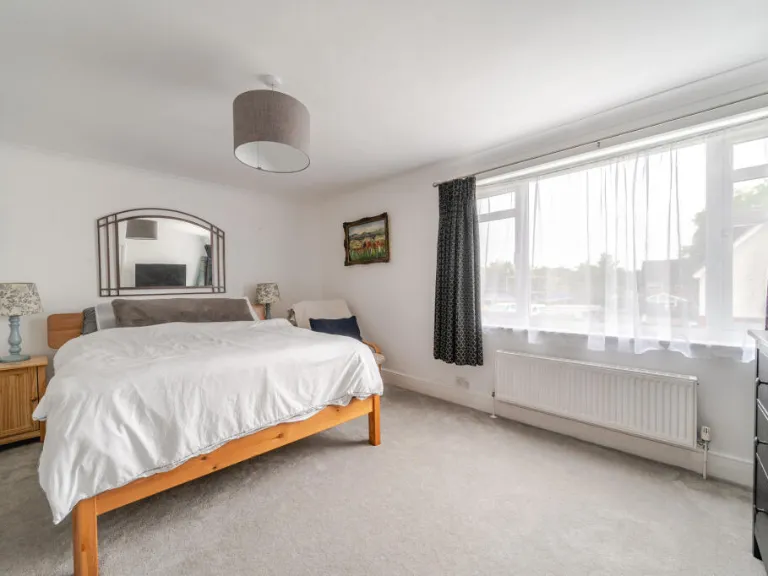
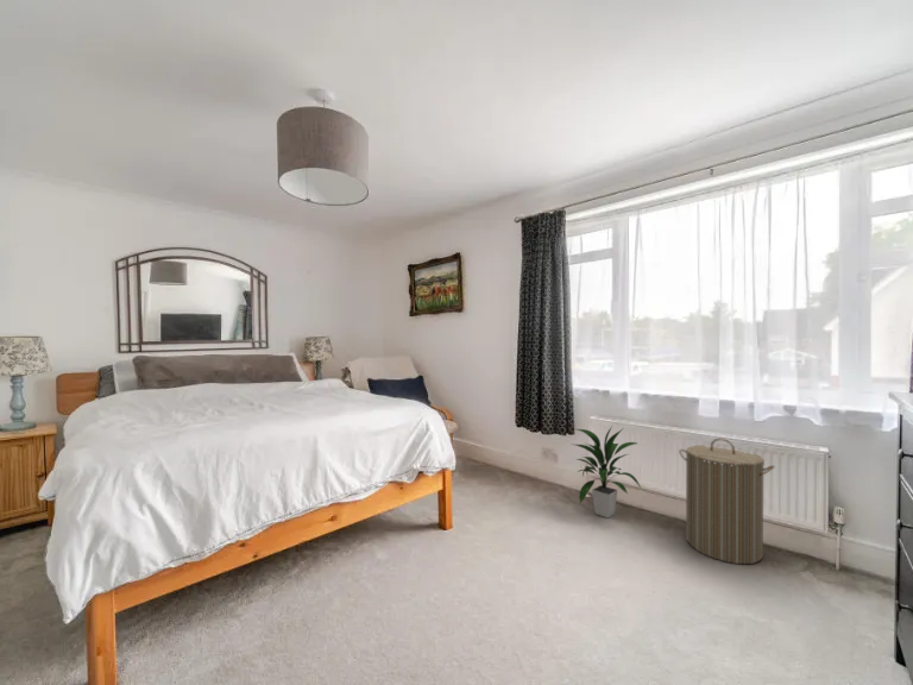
+ indoor plant (602, 469)
+ laundry hamper (723, 492)
